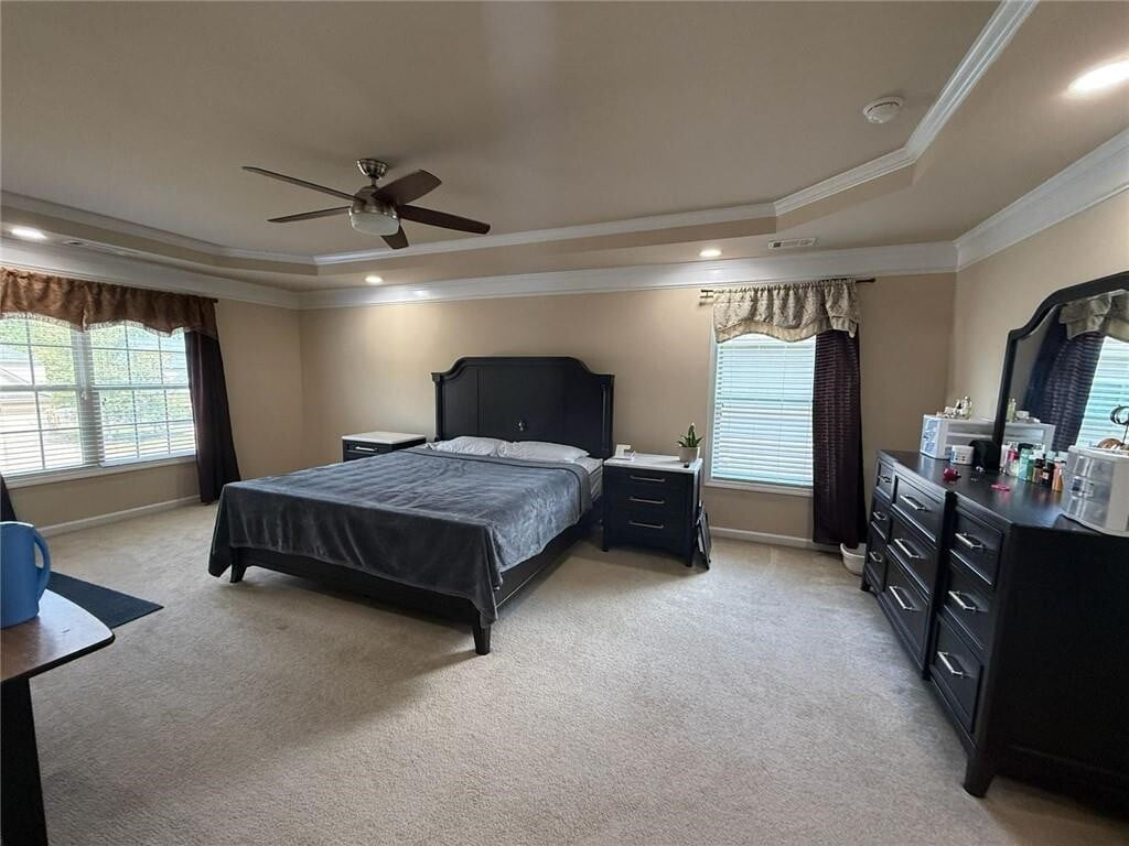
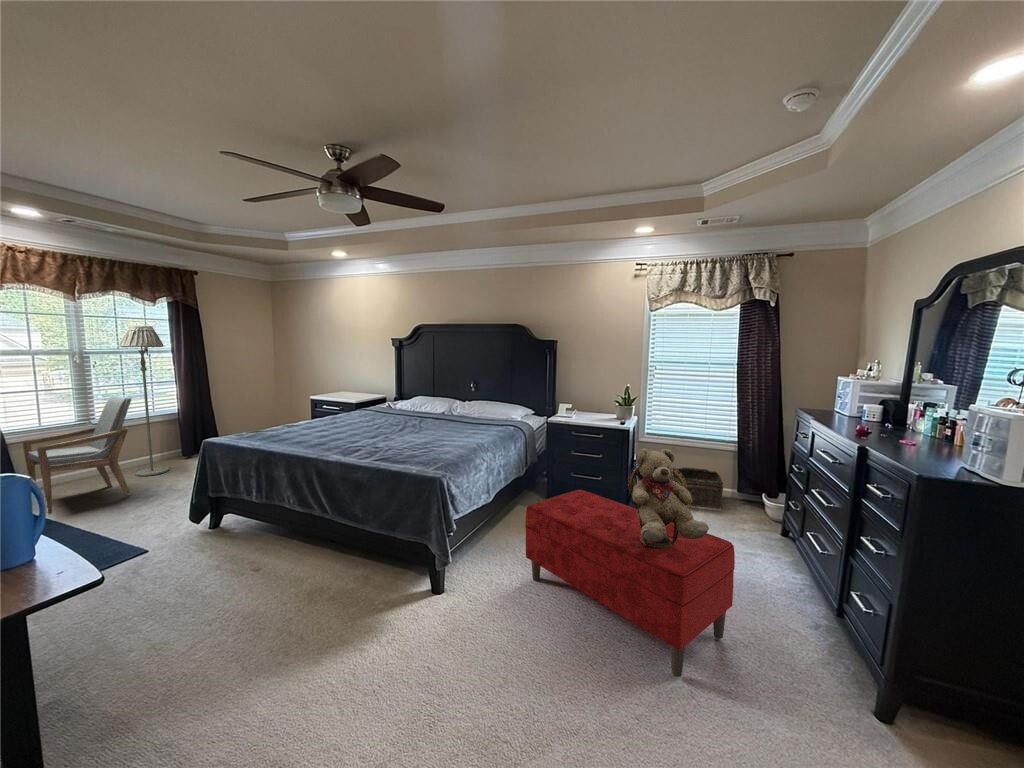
+ basket (695, 483)
+ floor lamp (146, 400)
+ armchair (82, 449)
+ bench (618, 564)
+ teddy bear (663, 500)
